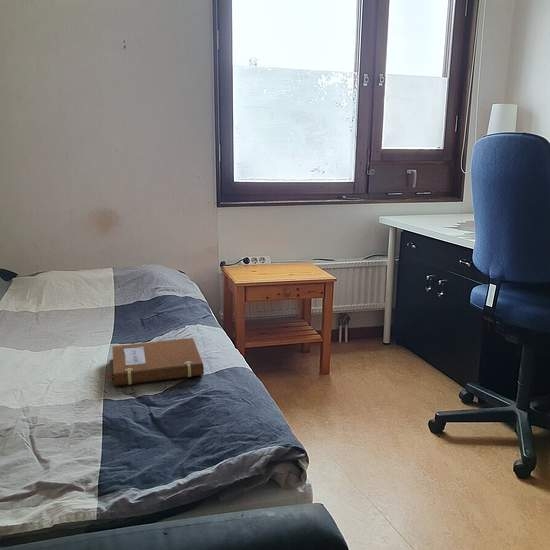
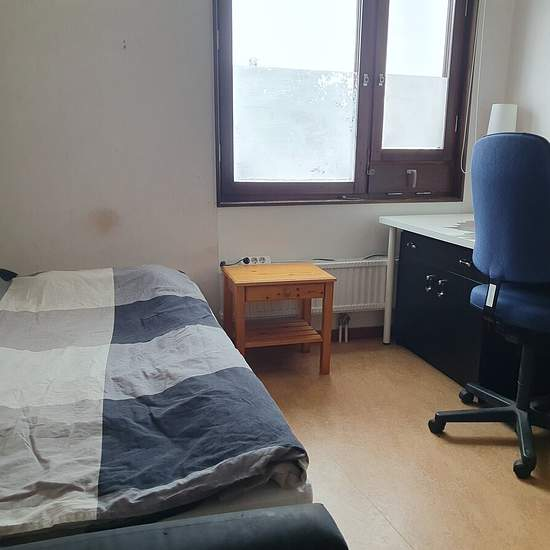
- notebook (154, 361)
